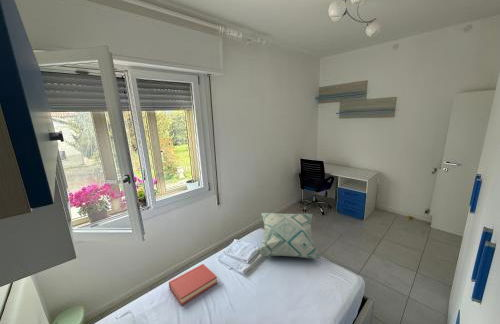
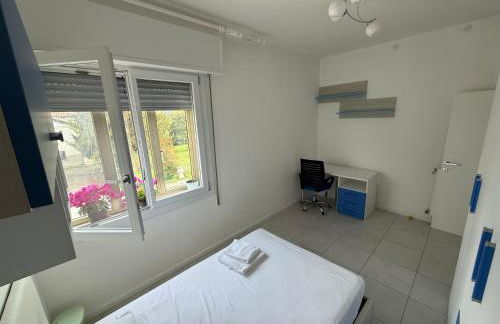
- hardback book (193, 282)
- decorative pillow (287, 233)
